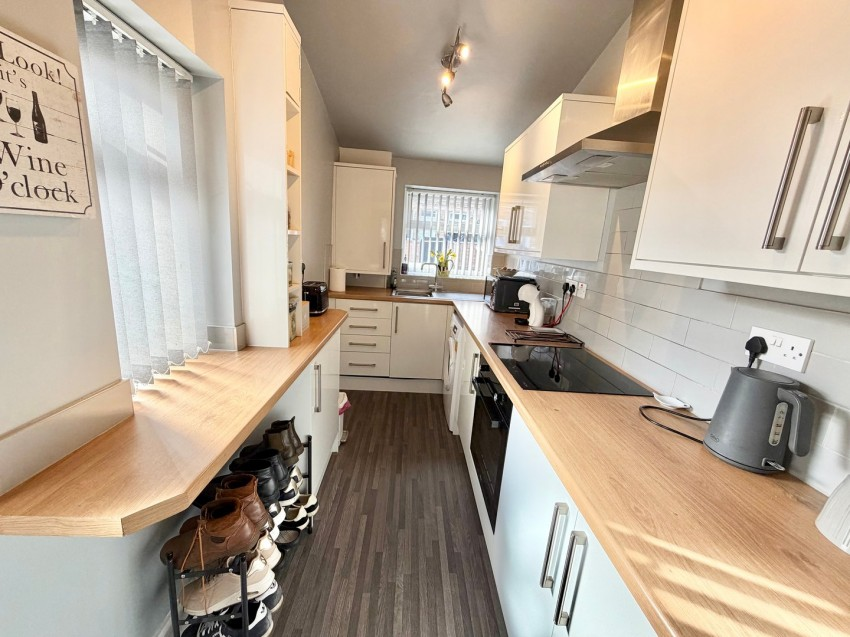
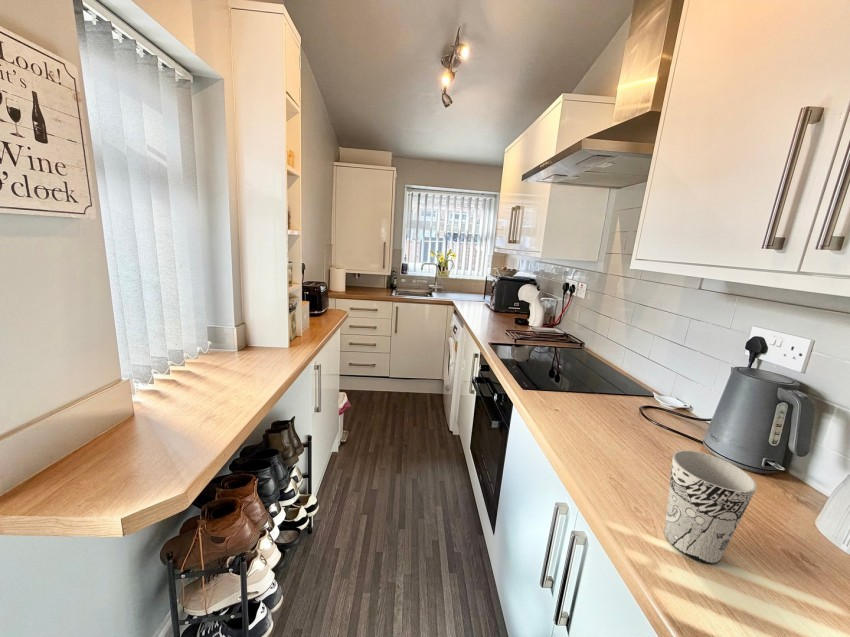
+ cup (701, 507)
